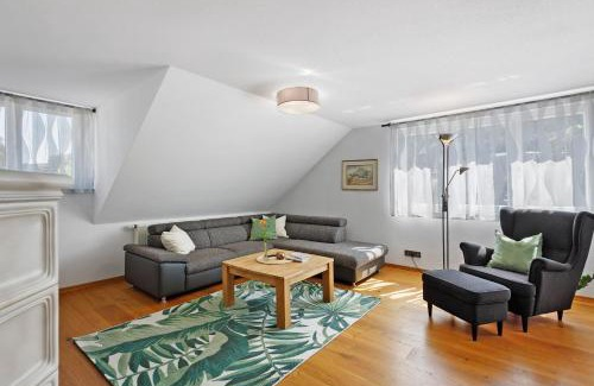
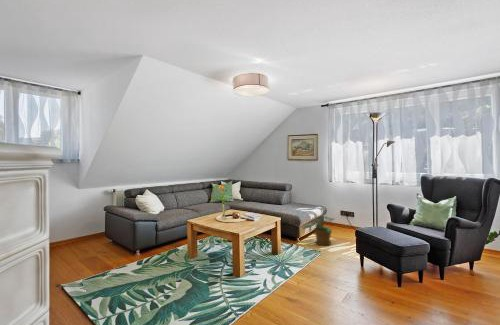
+ potted plant (319, 228)
